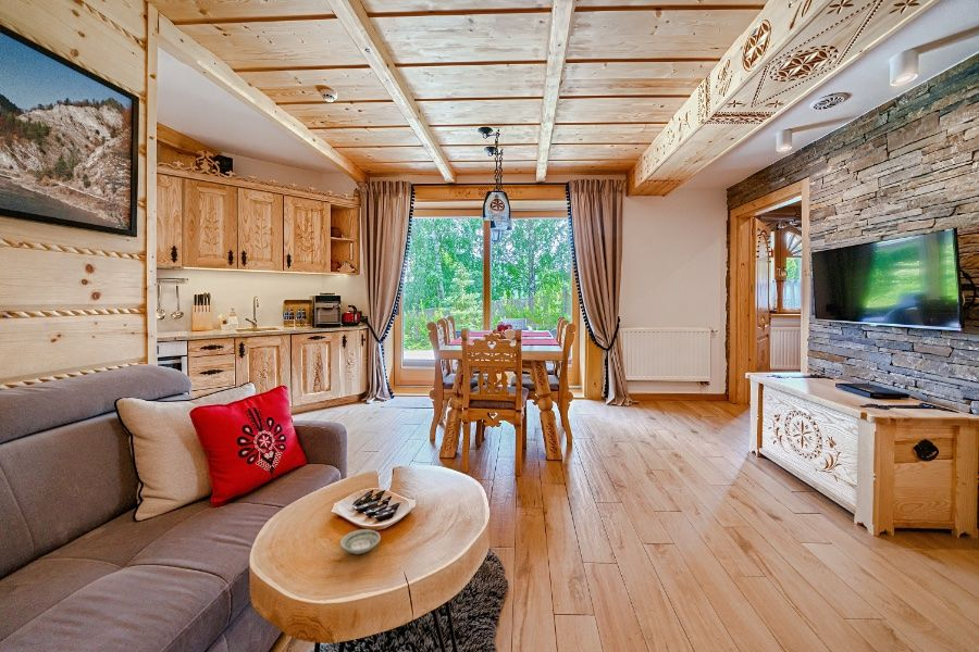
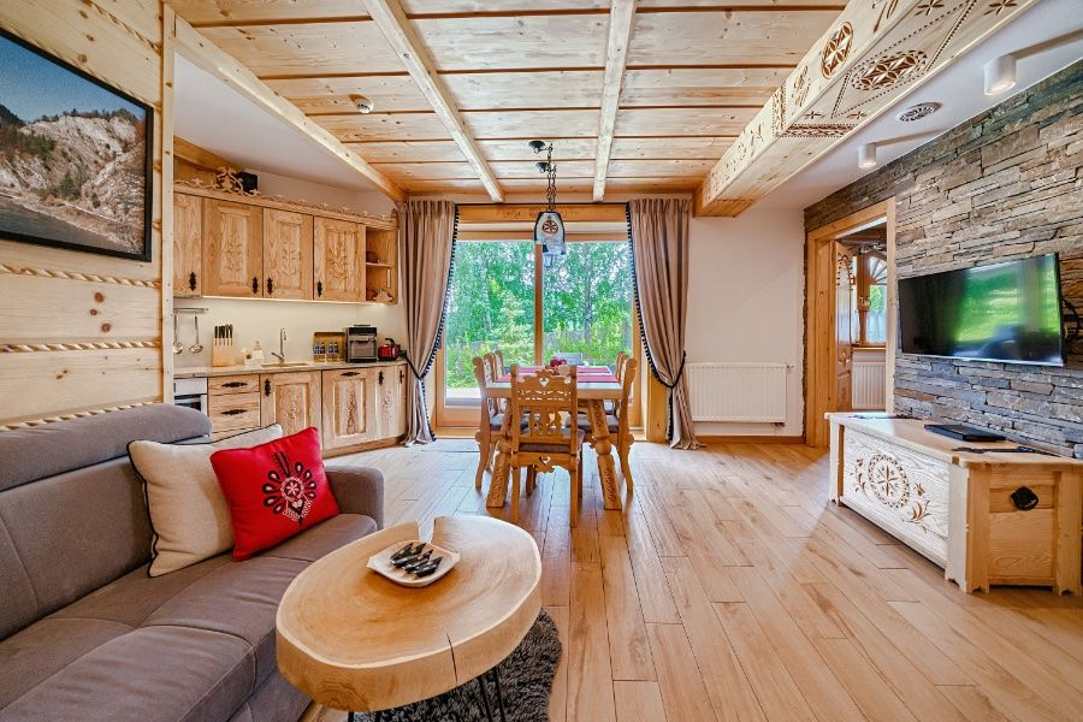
- saucer (360, 543)
